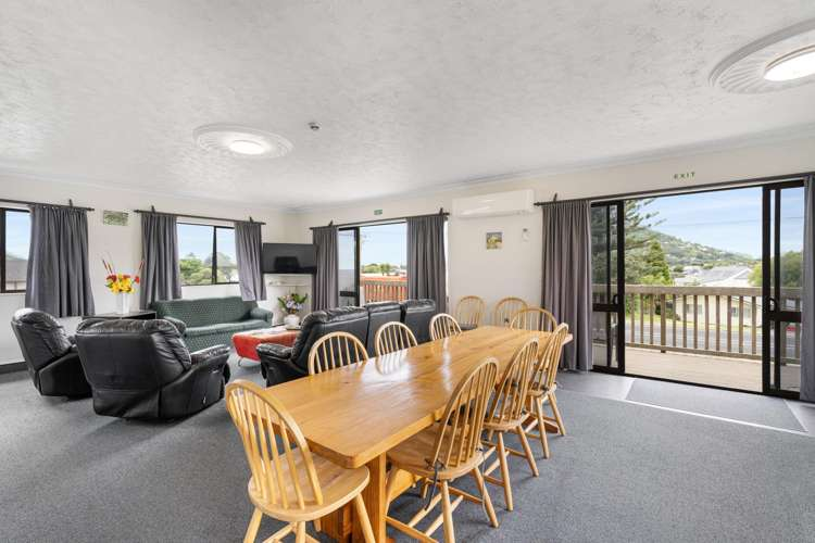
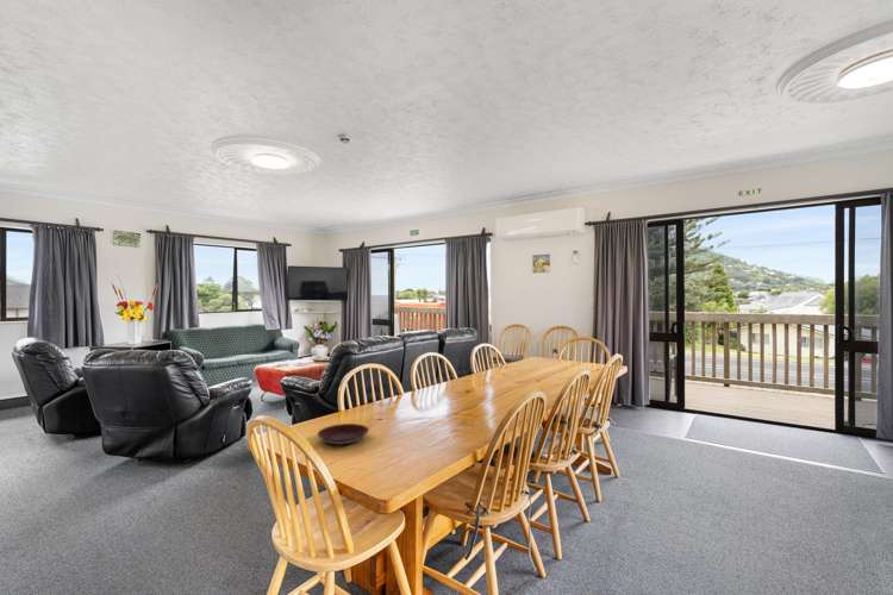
+ plate (343, 434)
